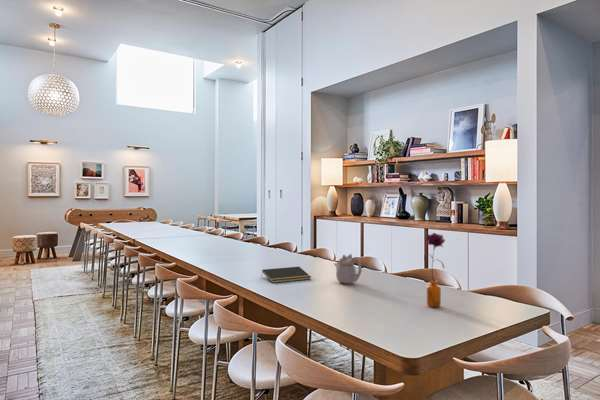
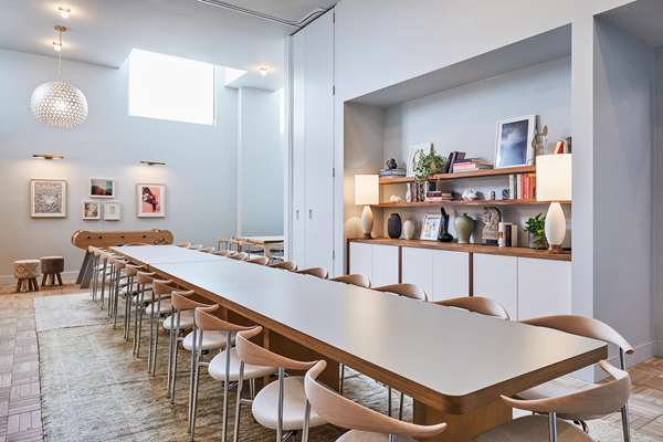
- flower (432, 269)
- notepad (286, 274)
- teapot (347, 268)
